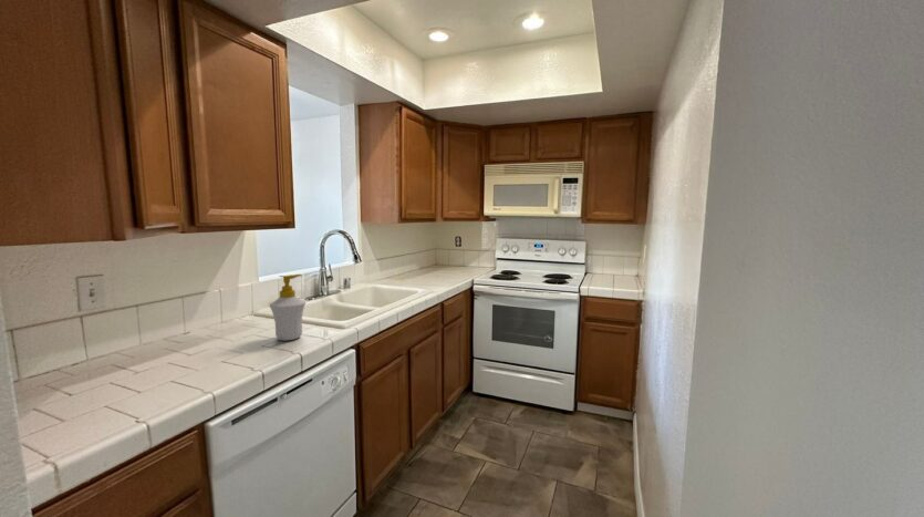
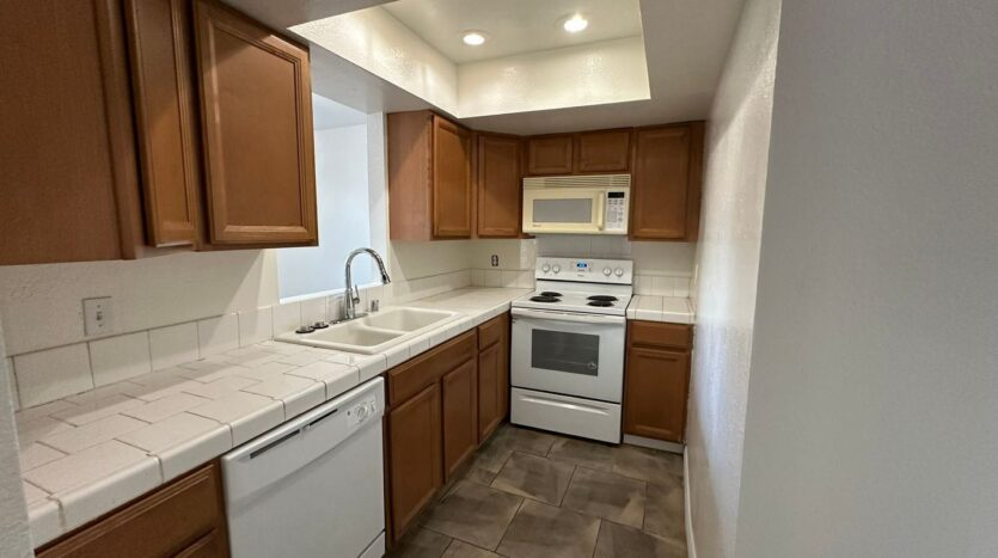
- soap bottle (288, 307)
